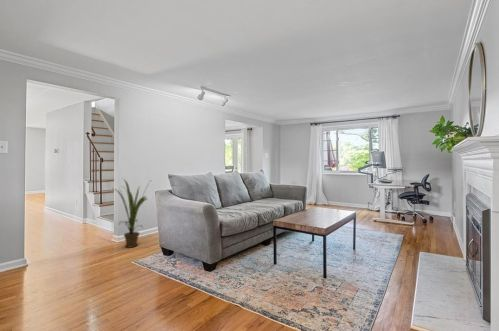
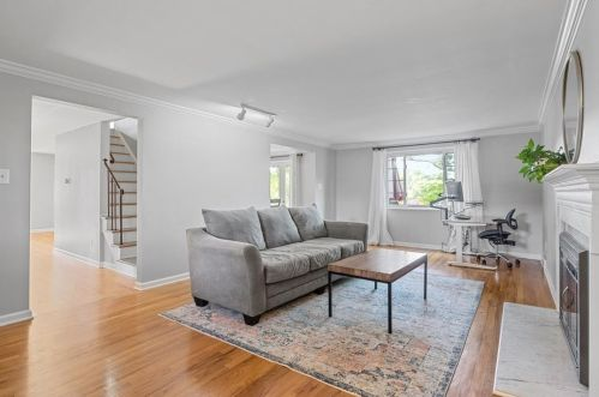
- house plant (127, 212)
